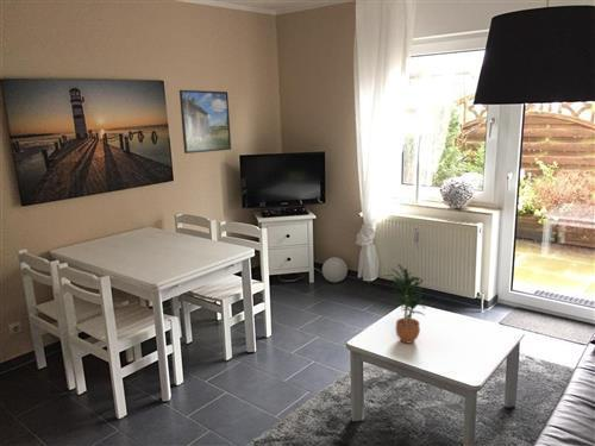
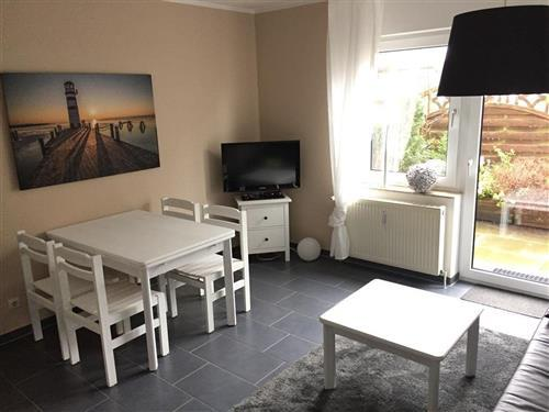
- potted plant (406, 301)
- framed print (206, 121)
